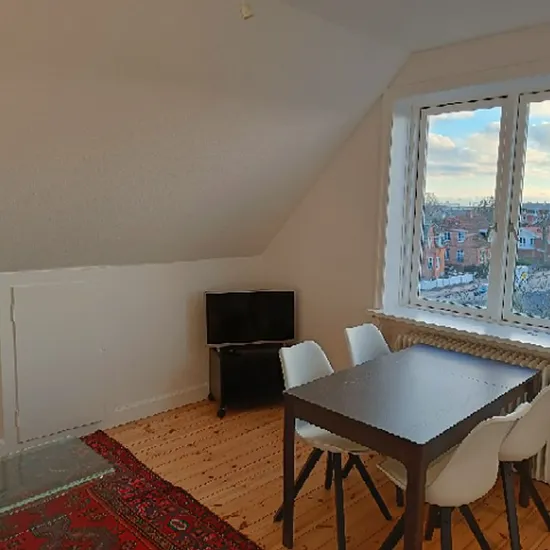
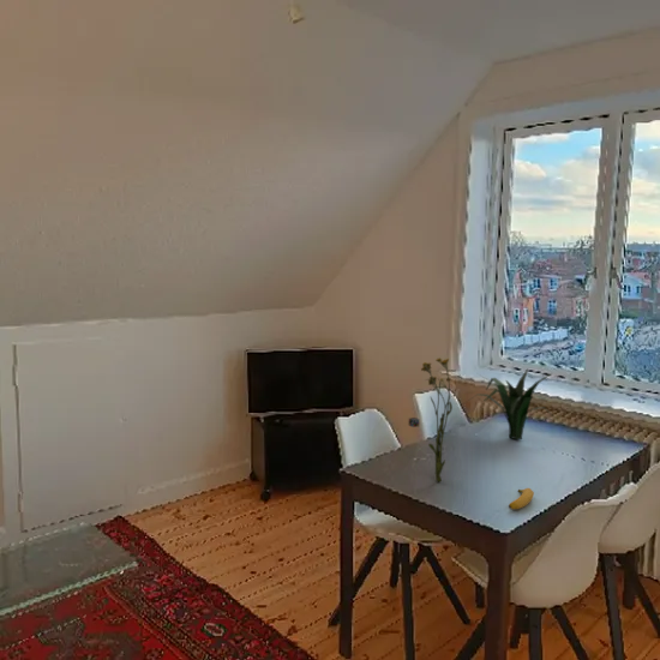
+ plant (514, 406)
+ flower (418, 420)
+ banana (520, 497)
